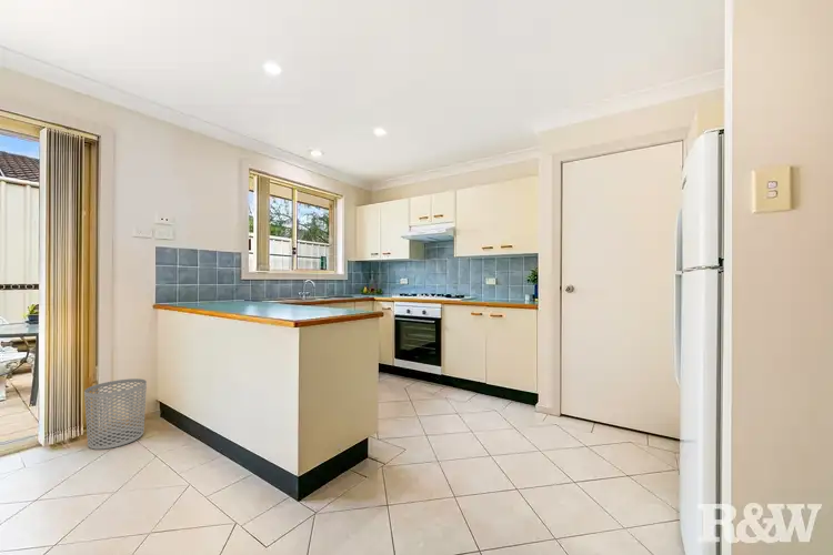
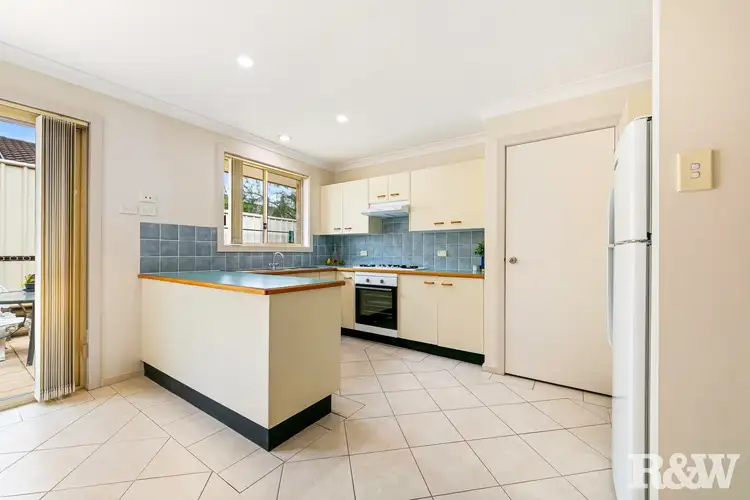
- waste bin (117, 412)
